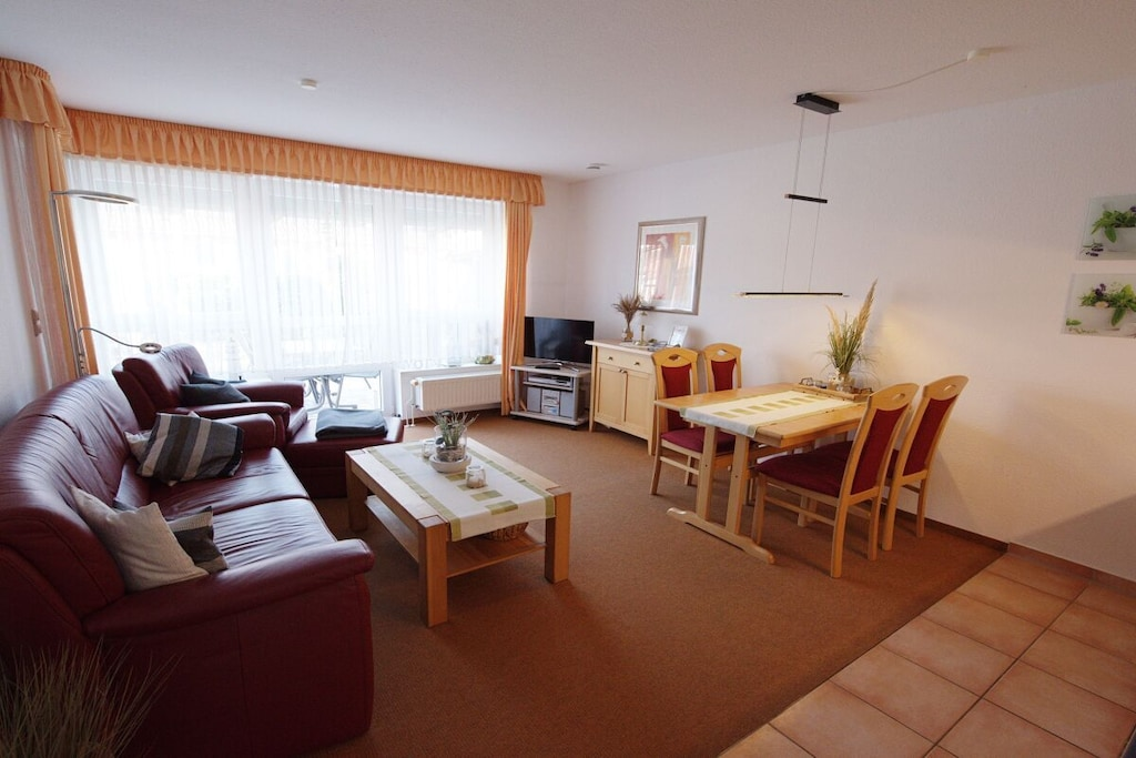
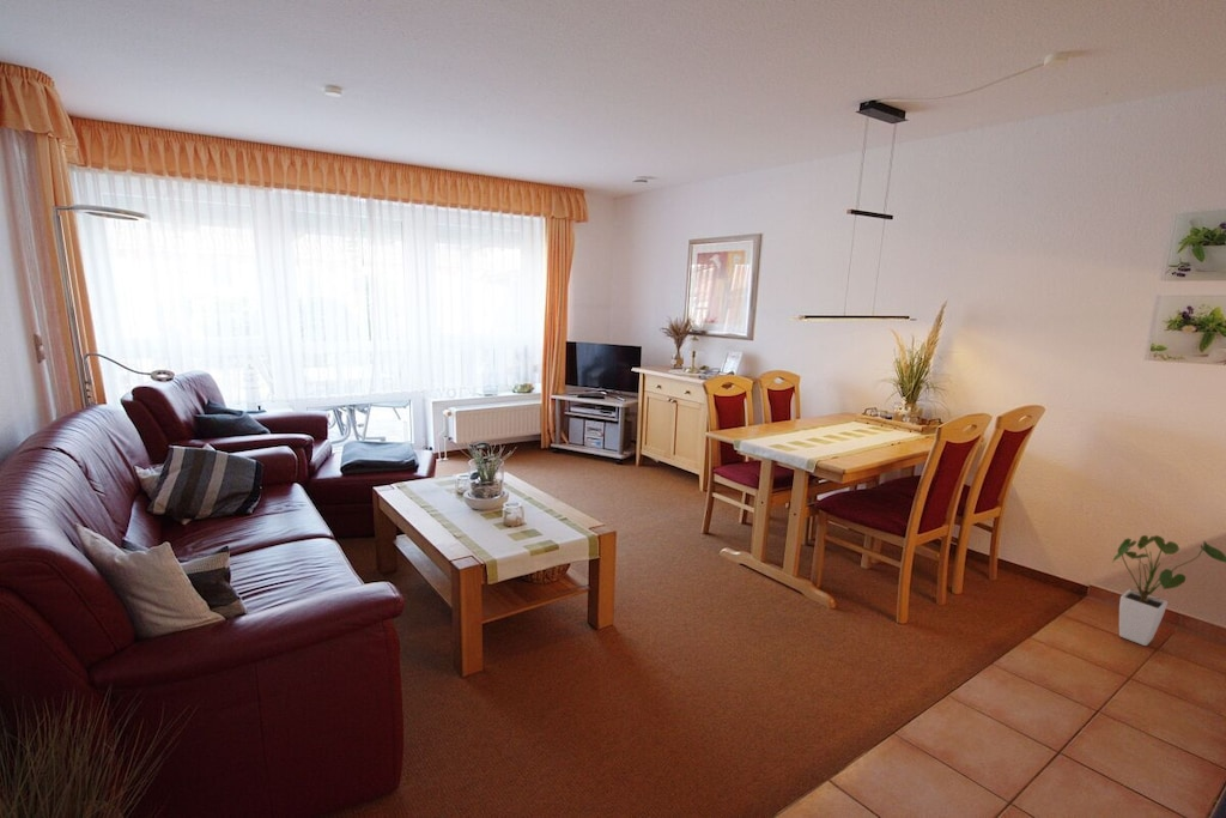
+ house plant (1155, 588)
